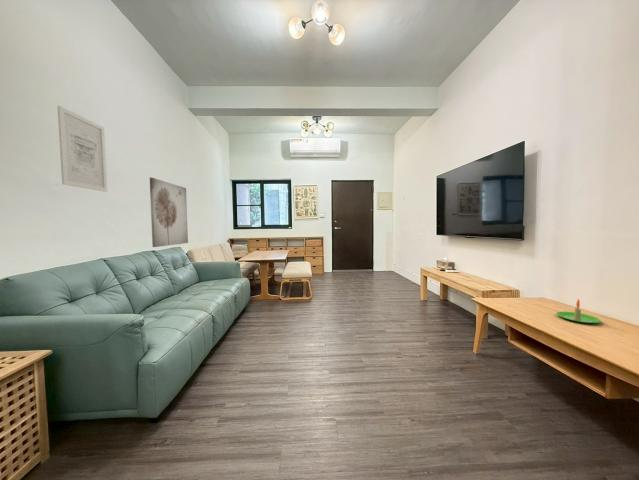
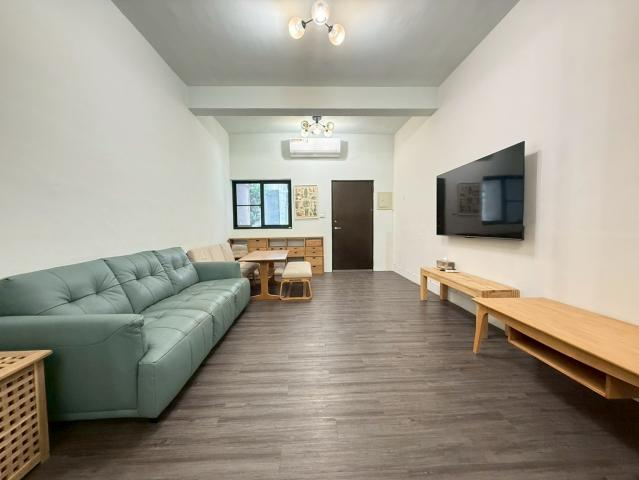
- wall art (171, 214)
- candle (577, 309)
- wall art (85, 153)
